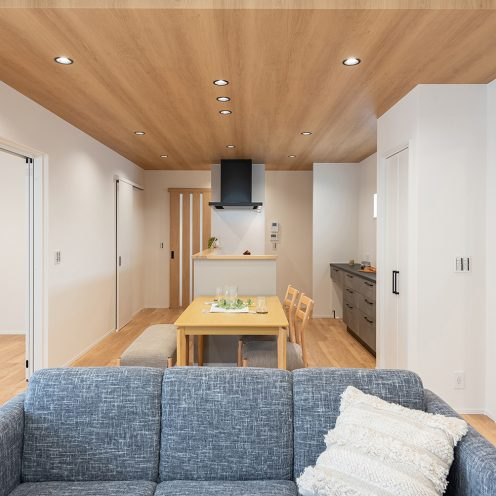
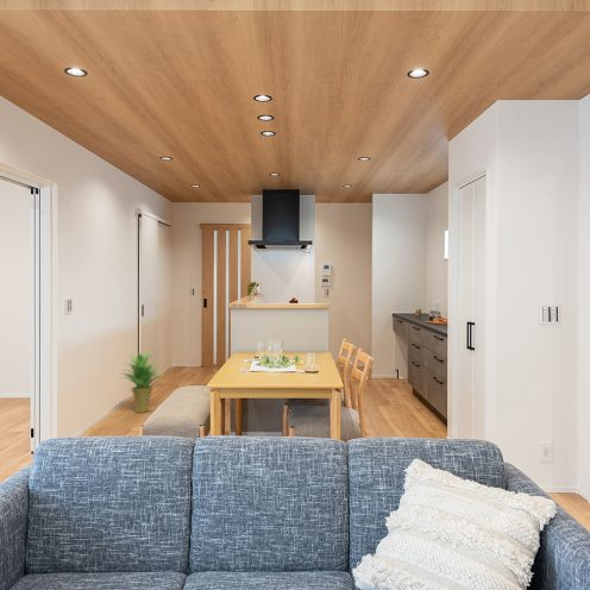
+ potted plant (142, 382)
